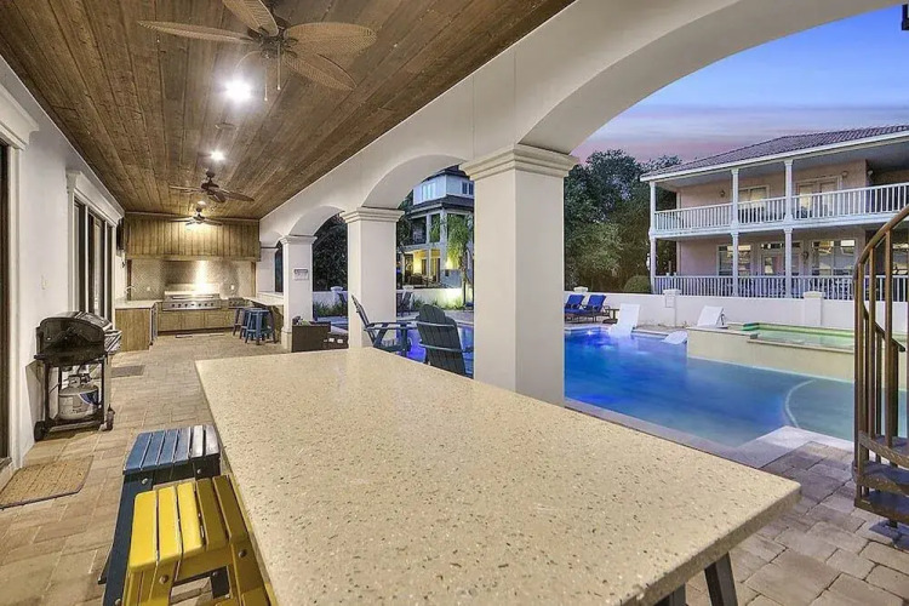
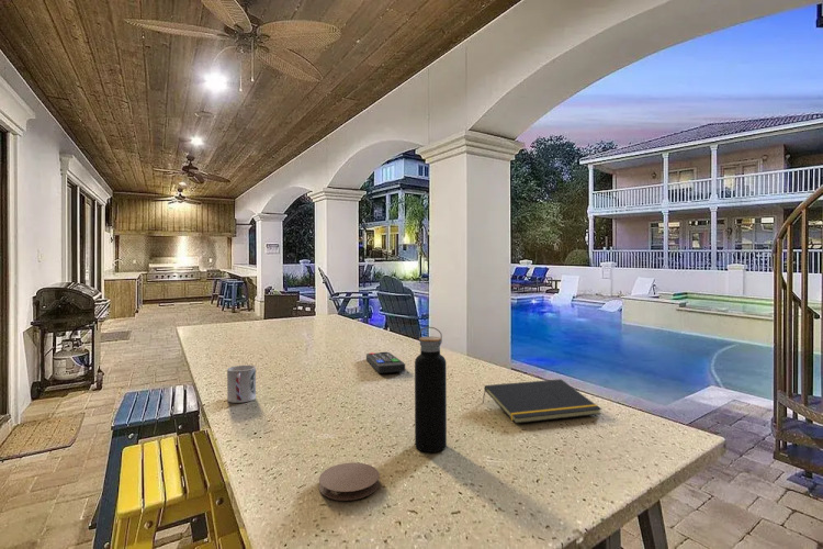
+ remote control (384, 361)
+ cup (240, 384)
+ water bottle (430, 385)
+ coaster (349, 480)
+ notepad (540, 399)
